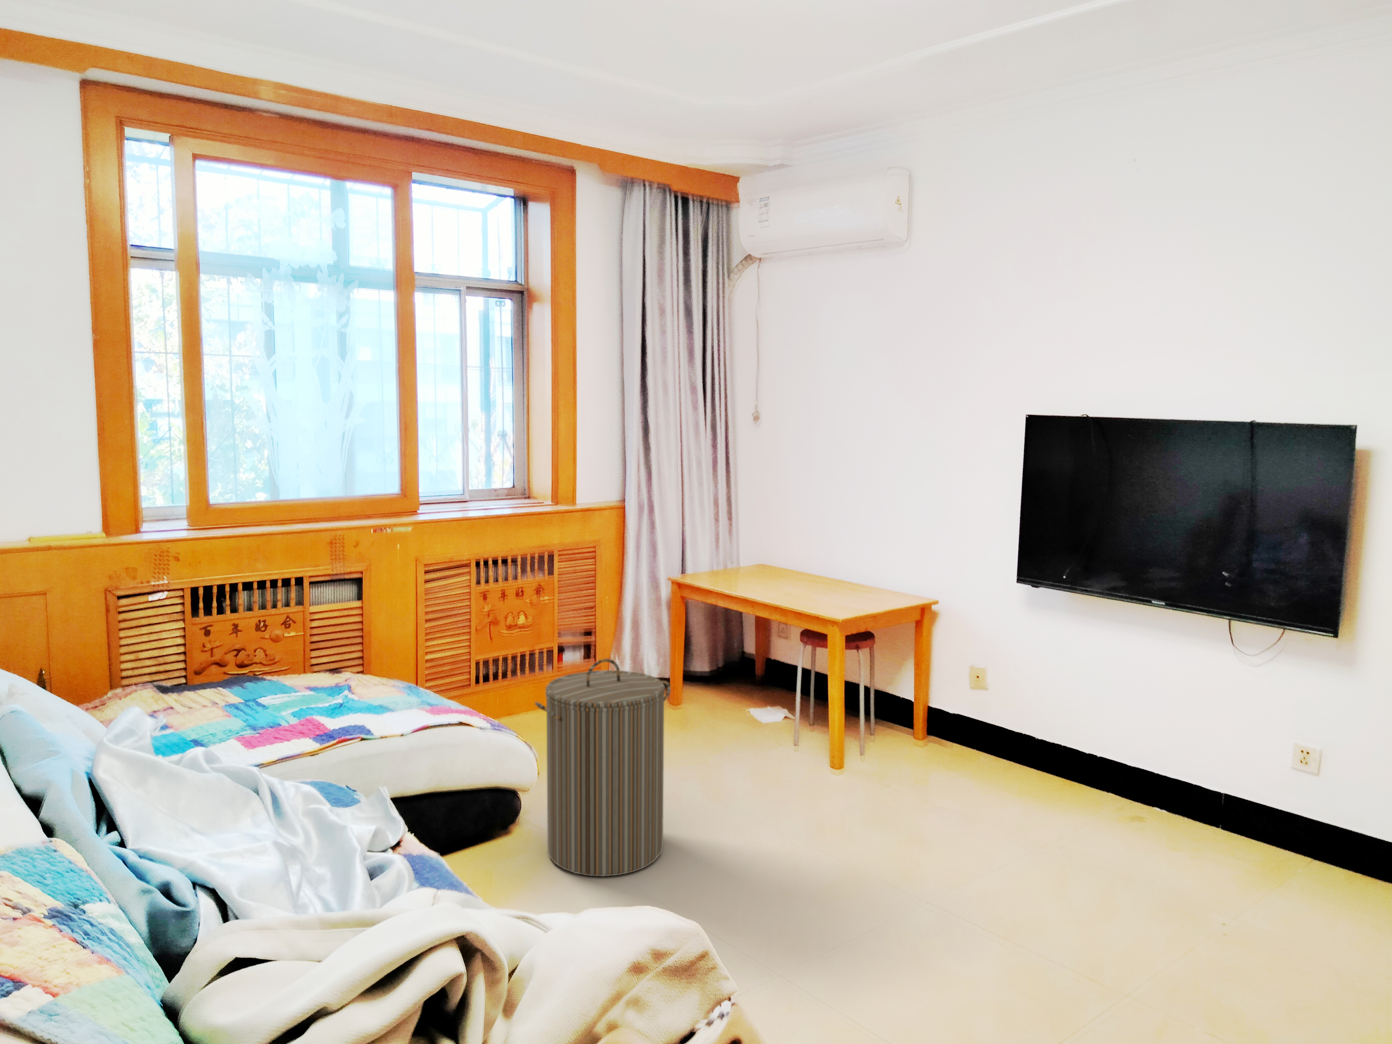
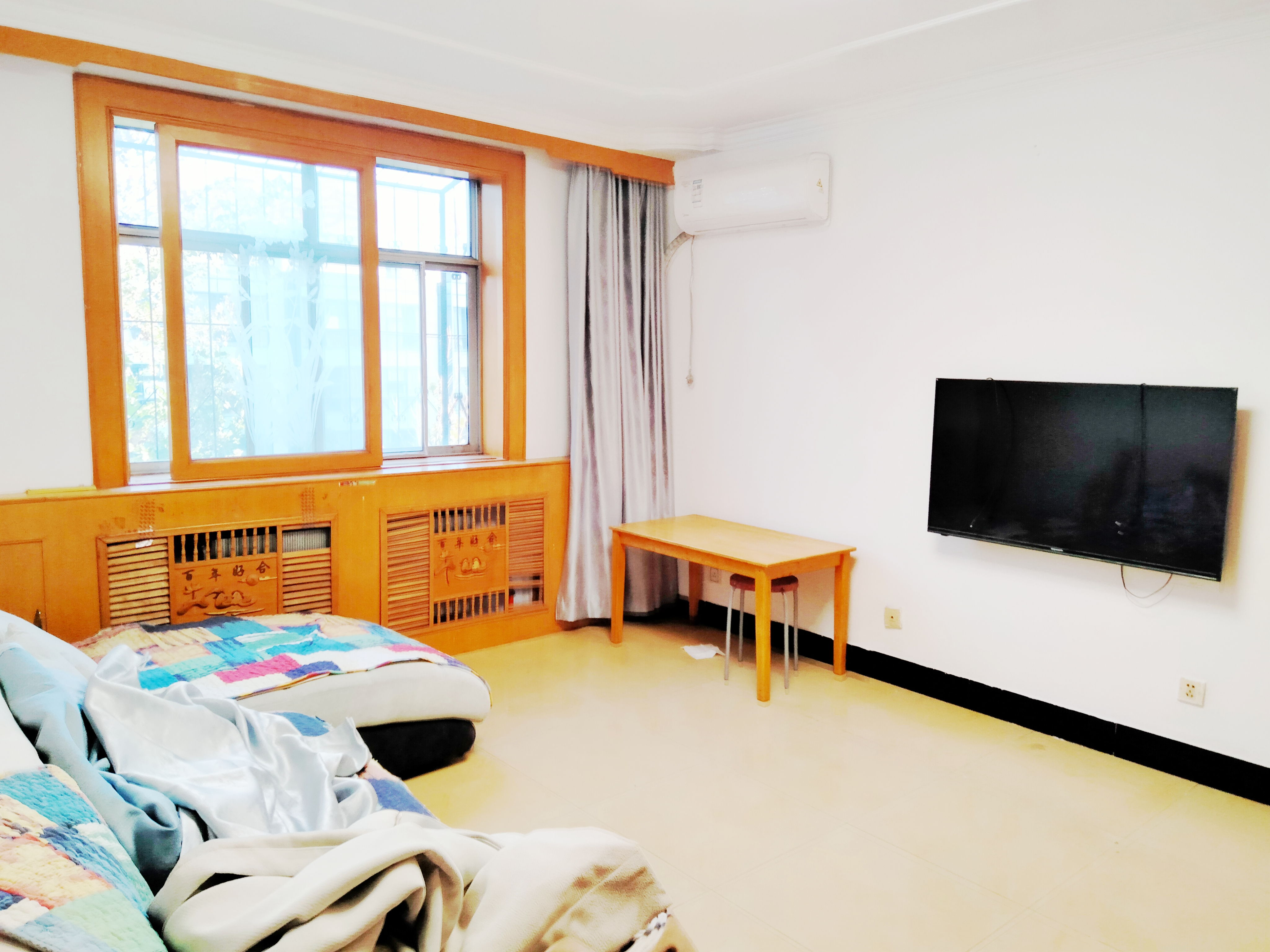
- laundry hamper (606, 756)
